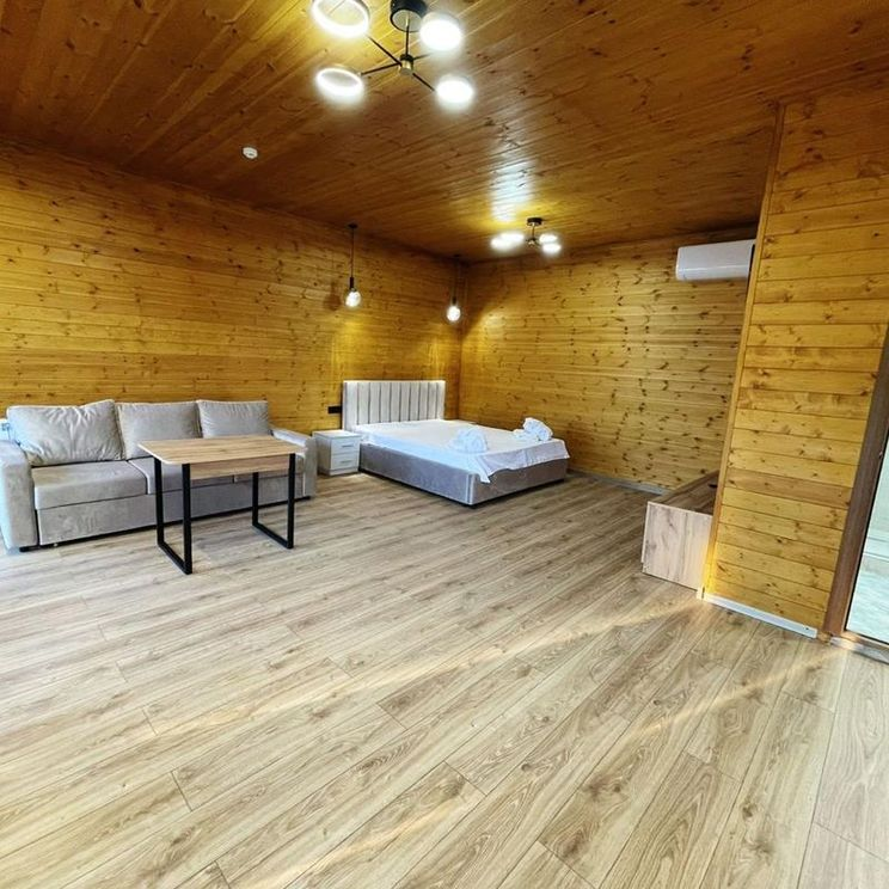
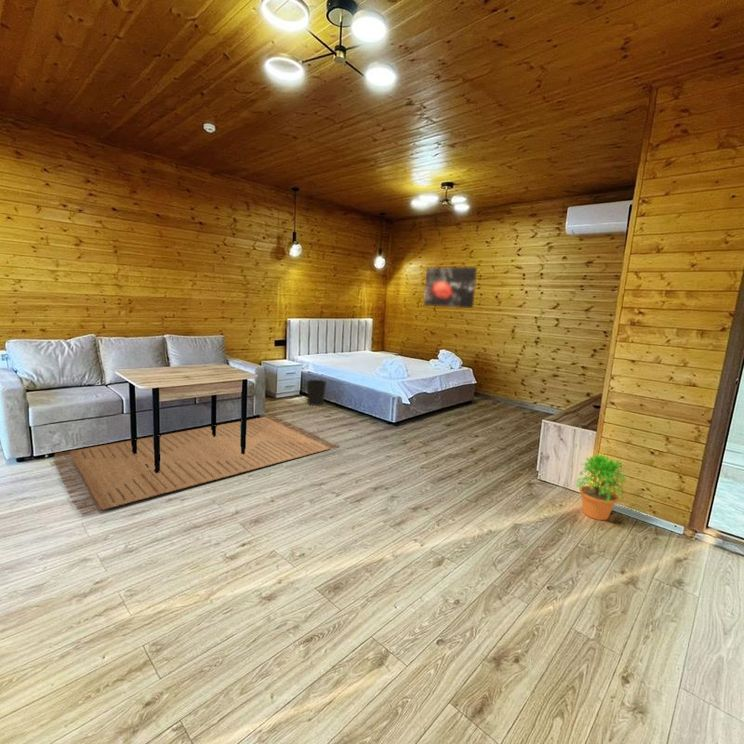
+ wastebasket (316, 393)
+ potted plant (599, 484)
+ rug (206, 450)
+ wall art (449, 287)
